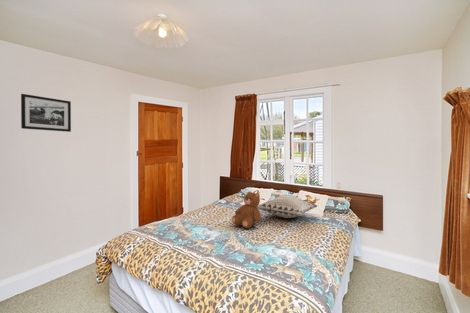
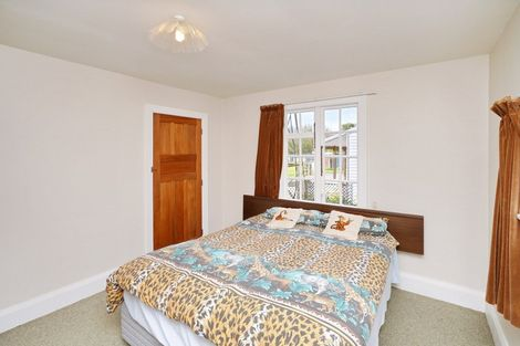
- teddy bear (247, 209)
- decorative pillow (287, 206)
- picture frame (47, 114)
